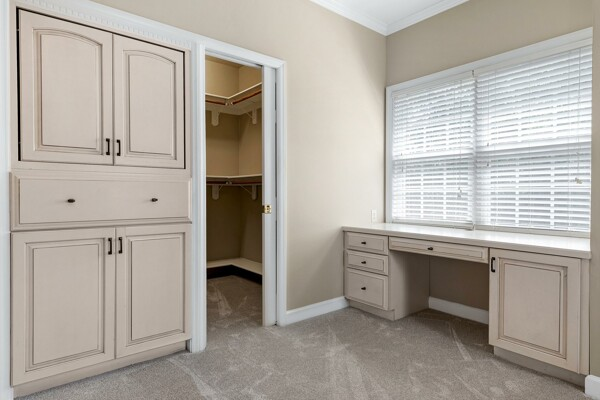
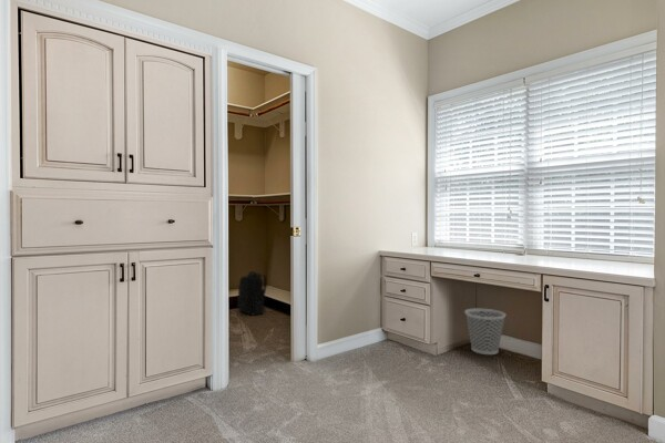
+ wastebasket (484, 331)
+ backpack (254, 291)
